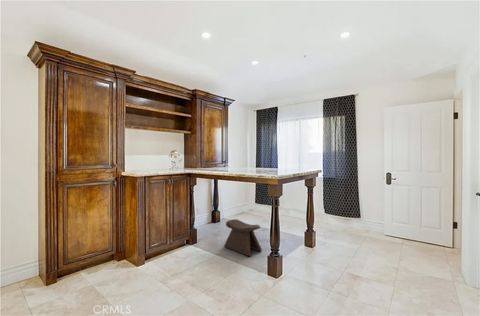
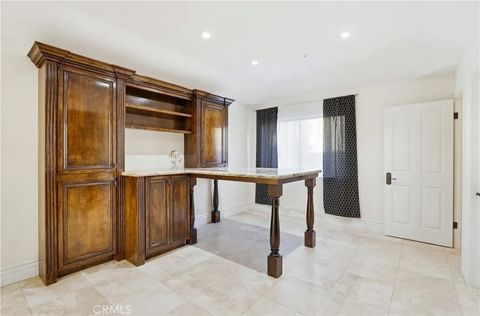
- stool (242, 236)
